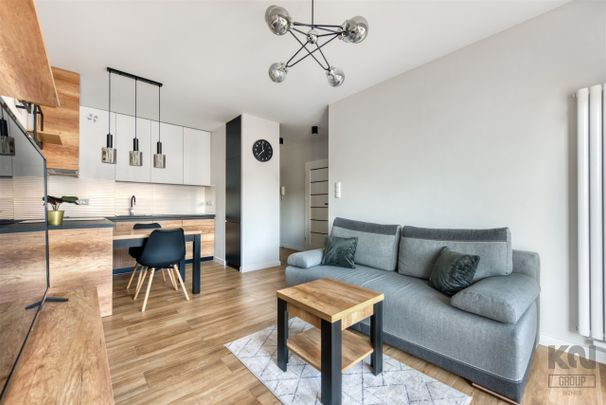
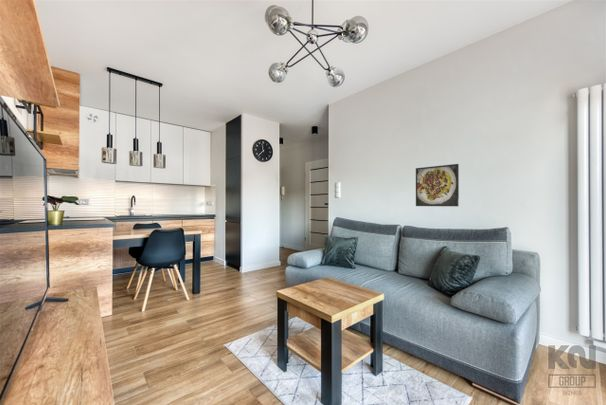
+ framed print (435, 186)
